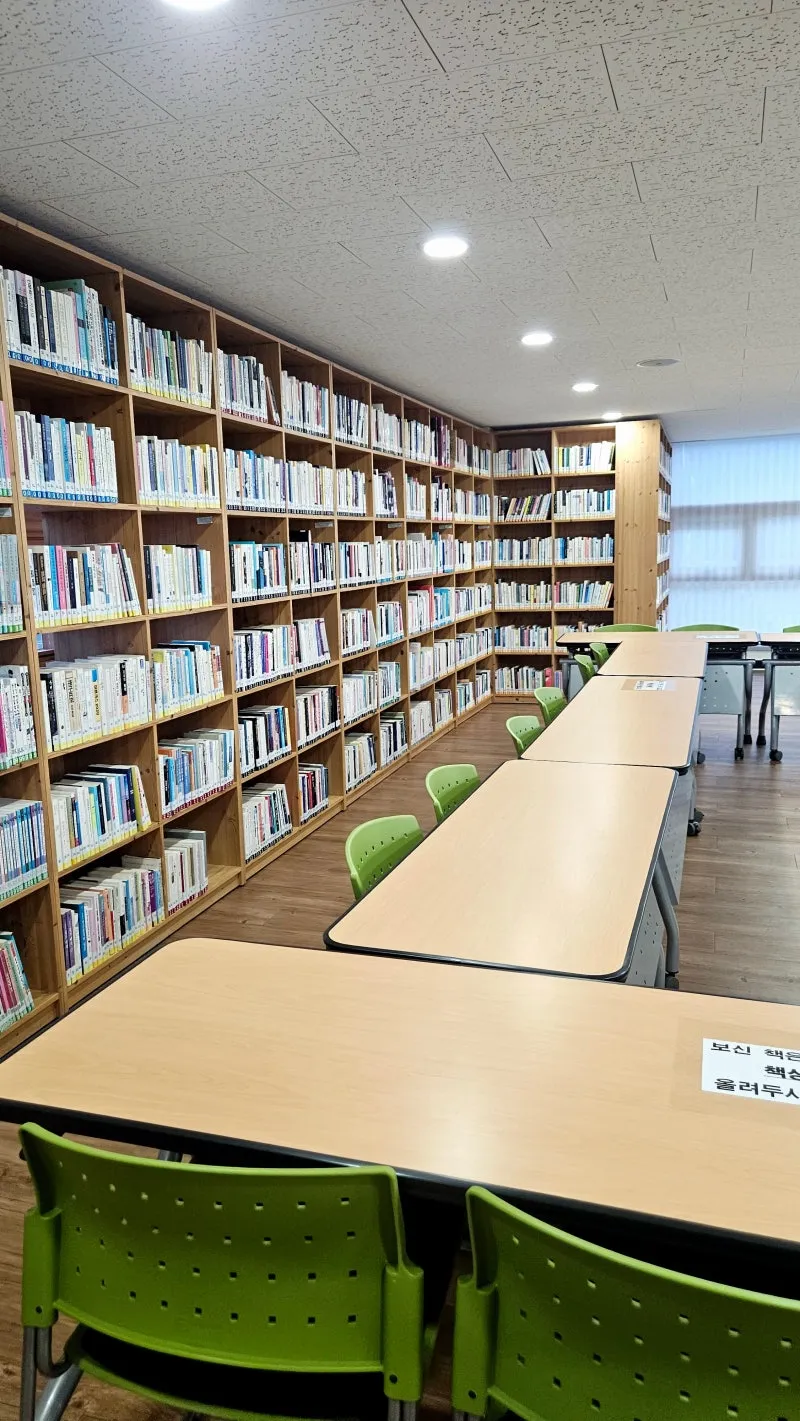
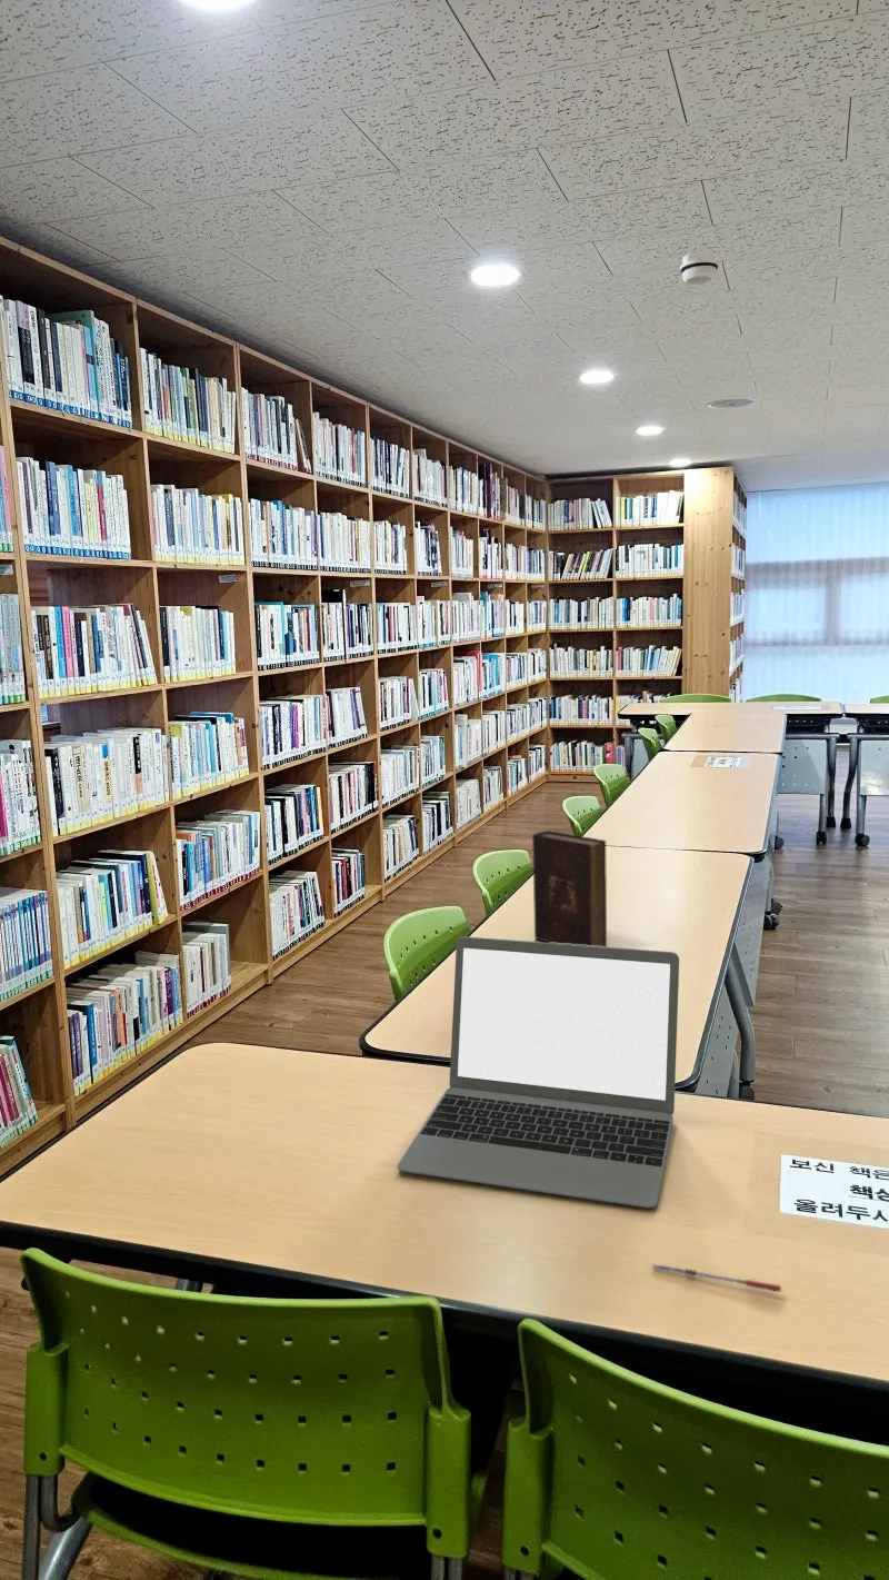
+ laptop (543, 1057)
+ pen (715, 1275)
+ bible (569, 891)
+ smoke detector (699, 268)
